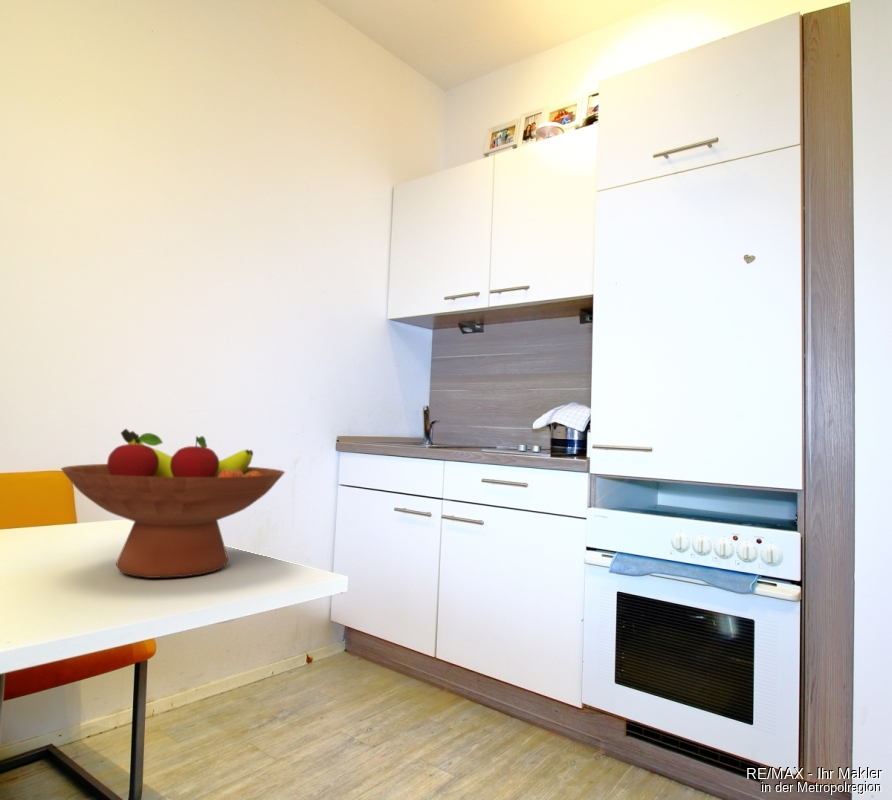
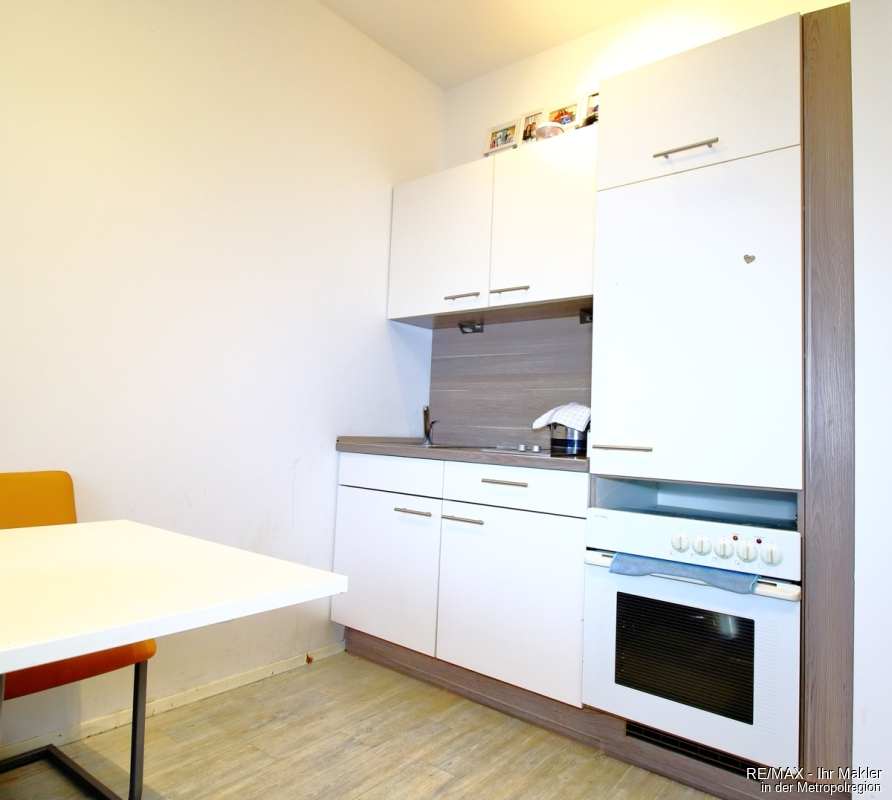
- fruit bowl (178, 499)
